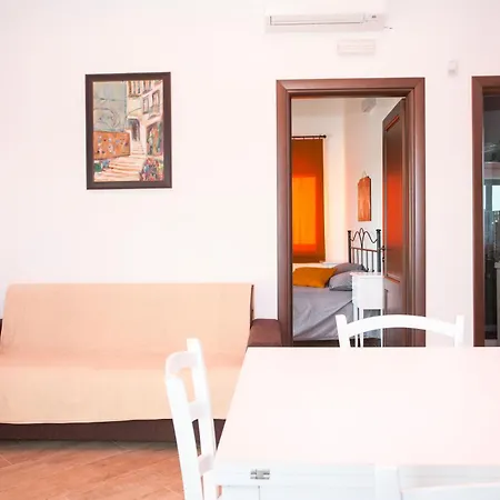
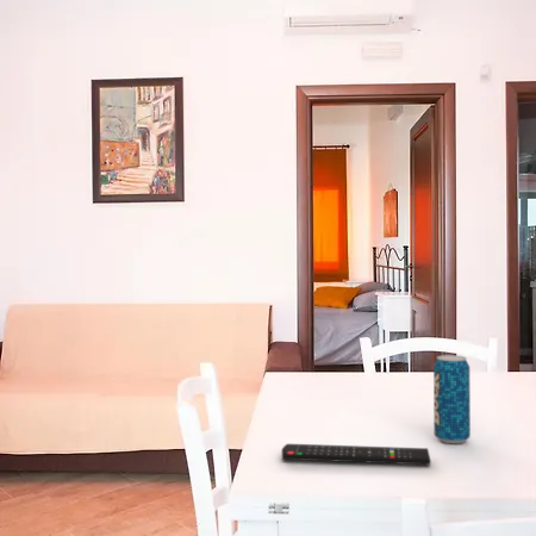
+ remote control (354, 455)
+ beverage can (451, 398)
